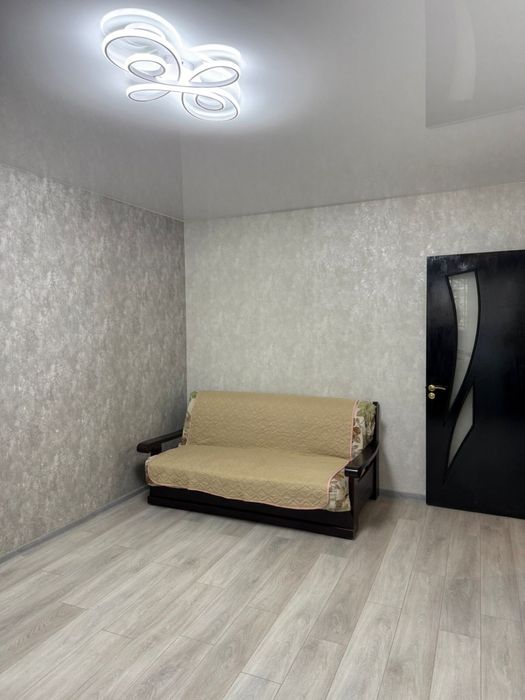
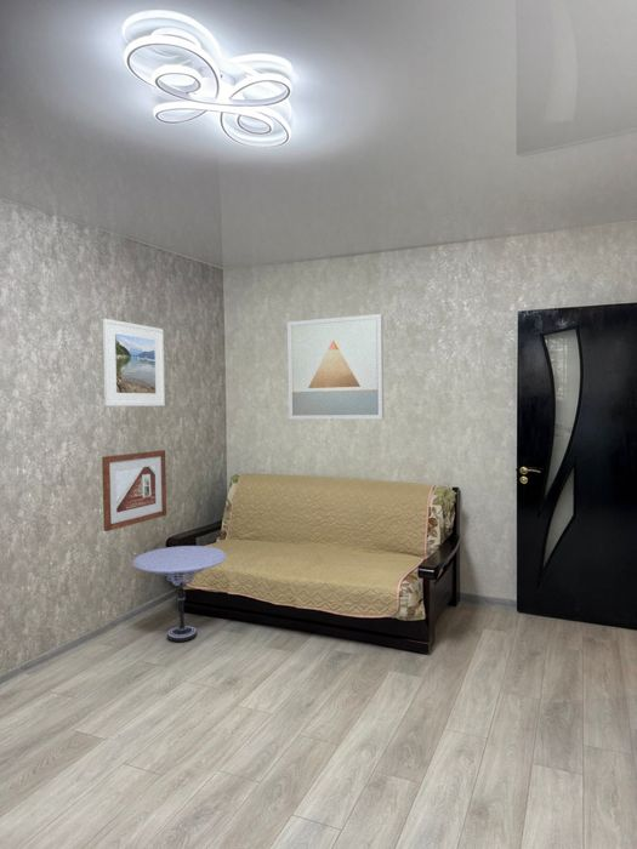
+ picture frame (136, 488)
+ side table (181, 597)
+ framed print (135, 365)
+ wall art (334, 369)
